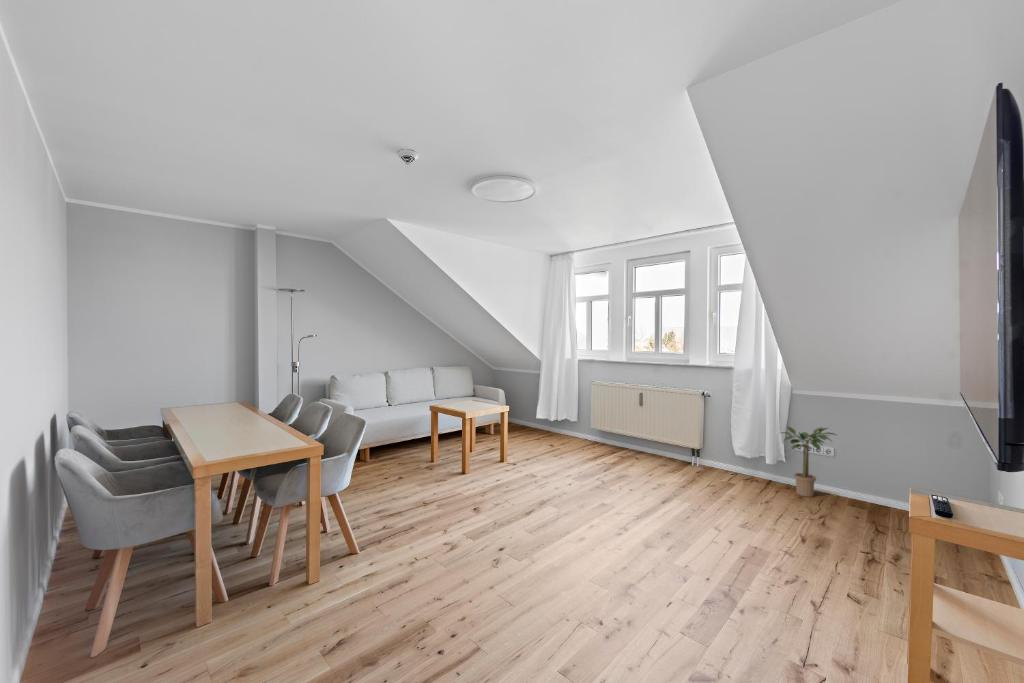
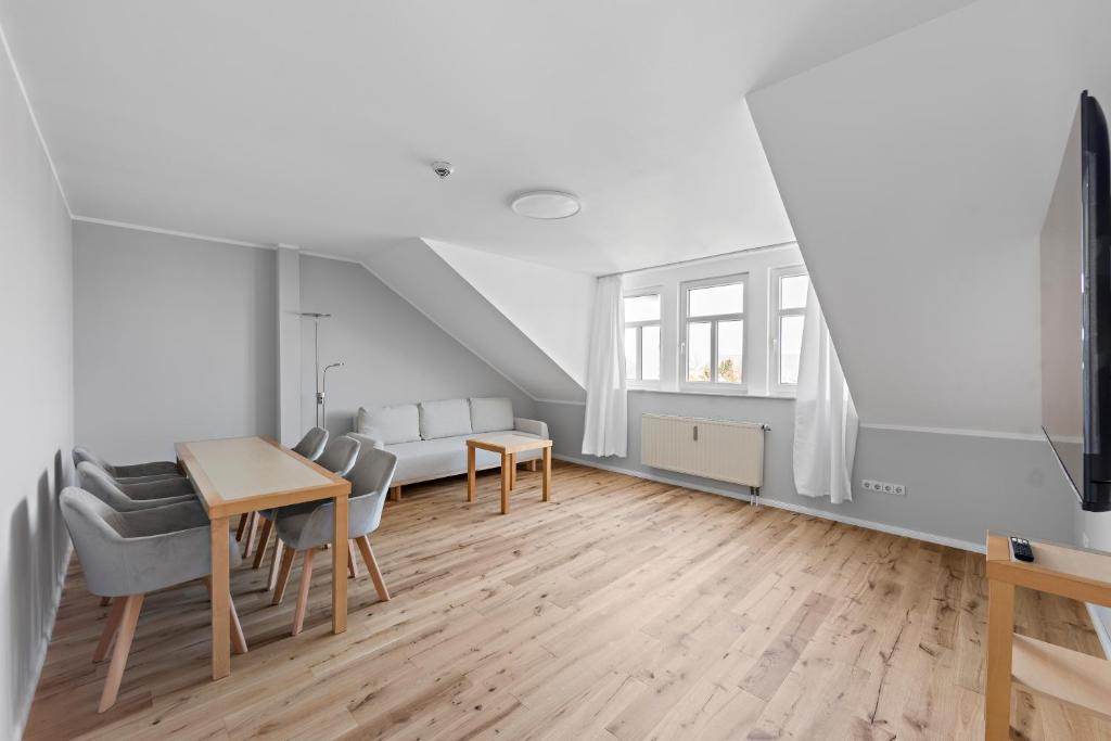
- potted plant (807, 458)
